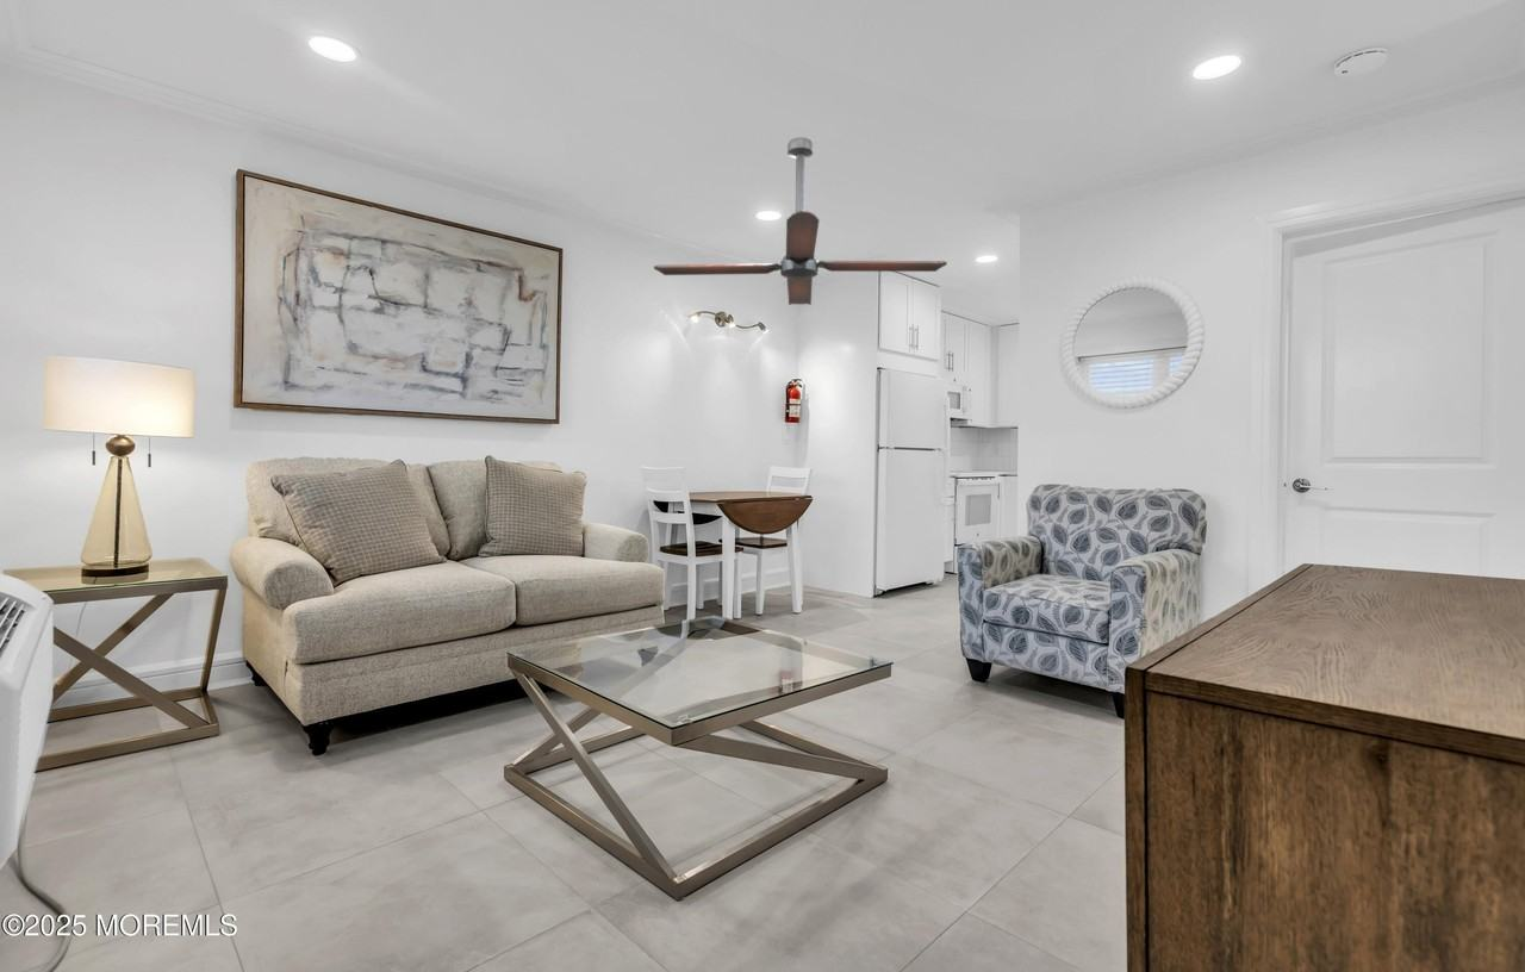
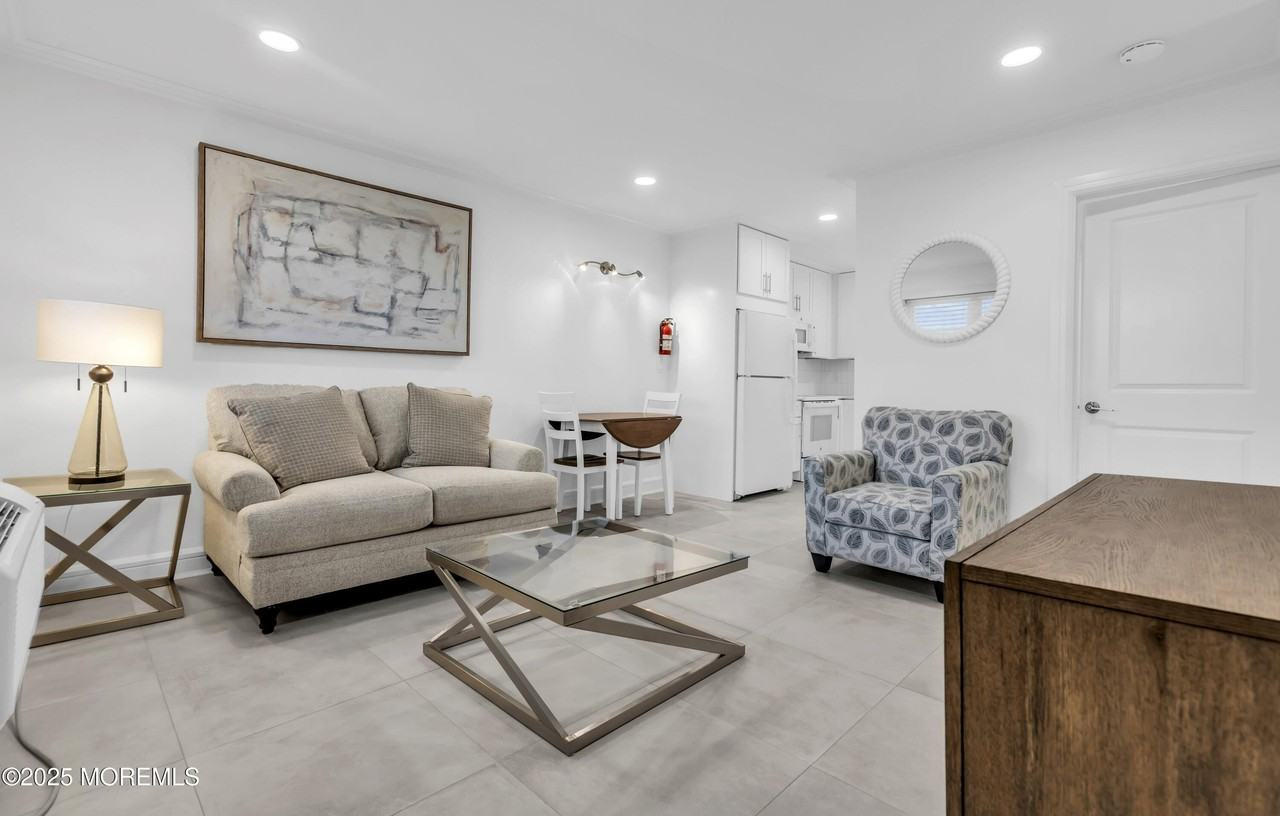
- ceiling fan (798, 210)
